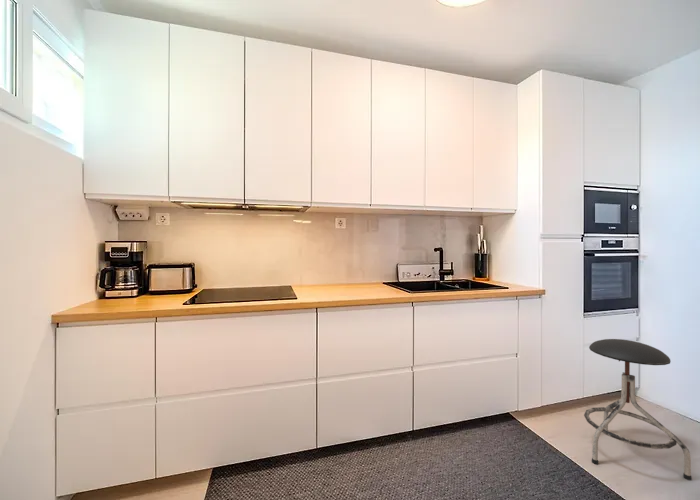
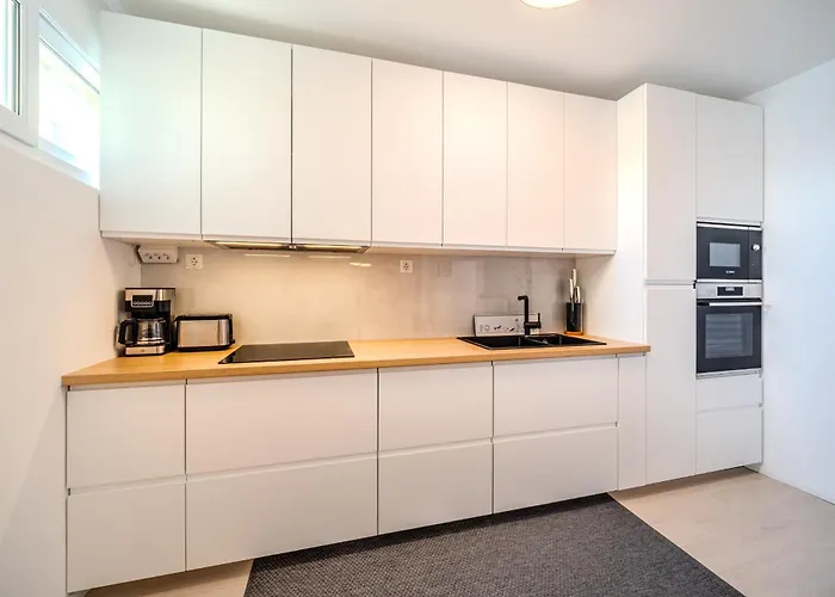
- stool (623, 399)
